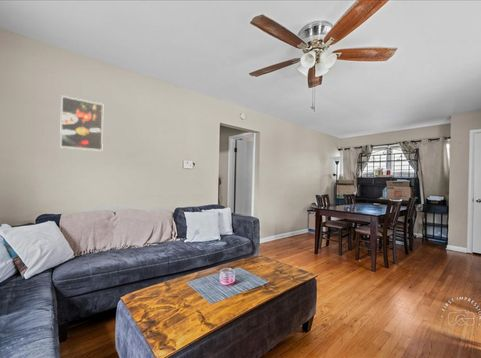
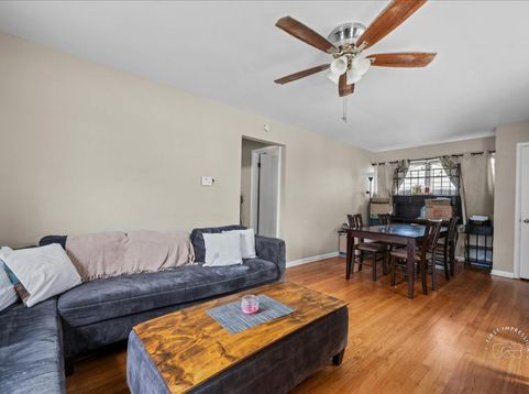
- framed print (82, 124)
